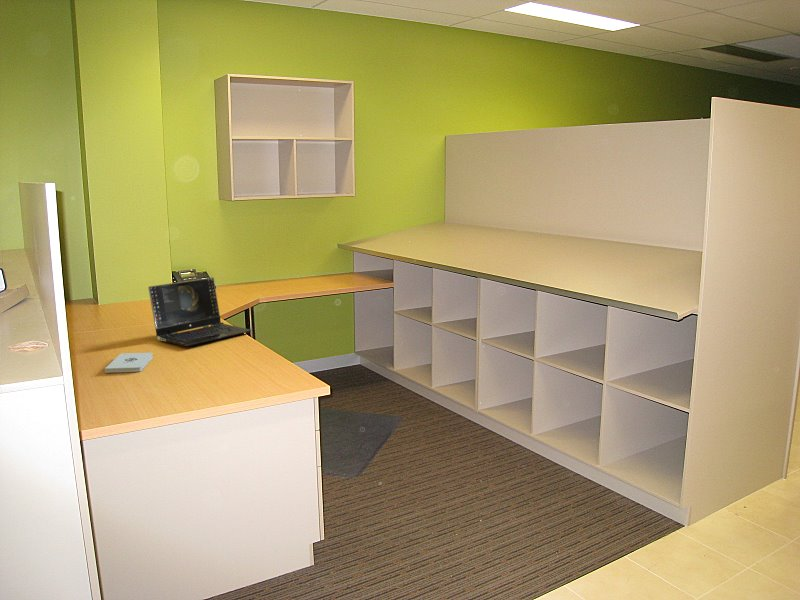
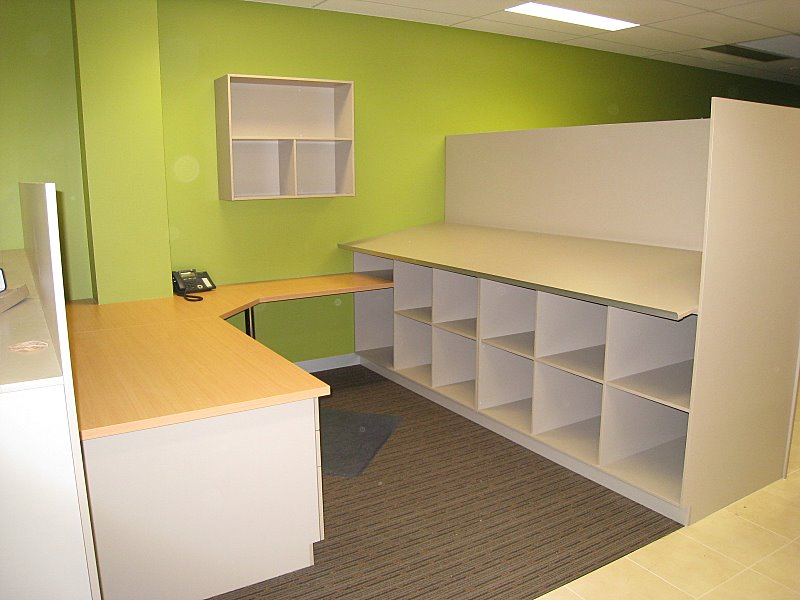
- laptop computer (201, 310)
- notepad (130, 362)
